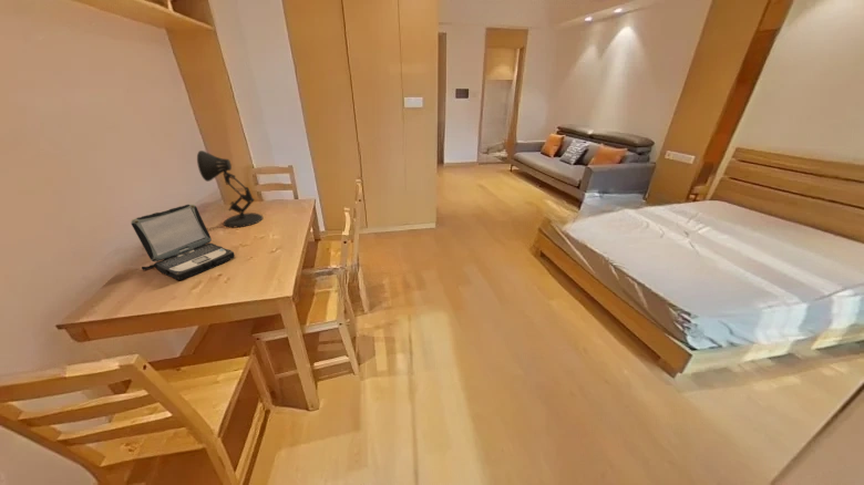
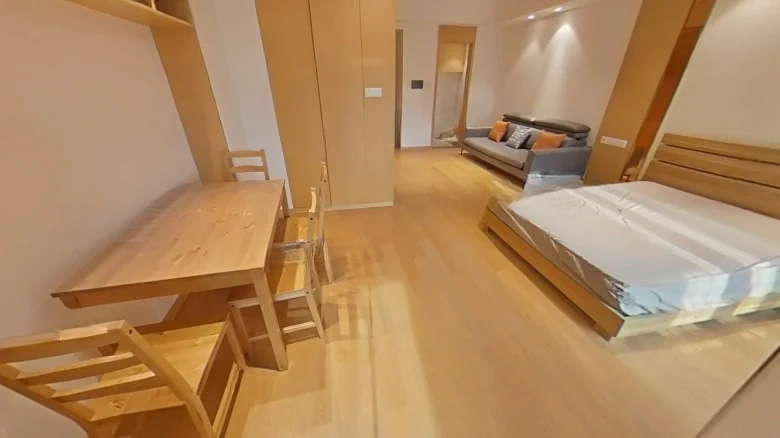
- desk lamp (233, 186)
- laptop (184, 239)
